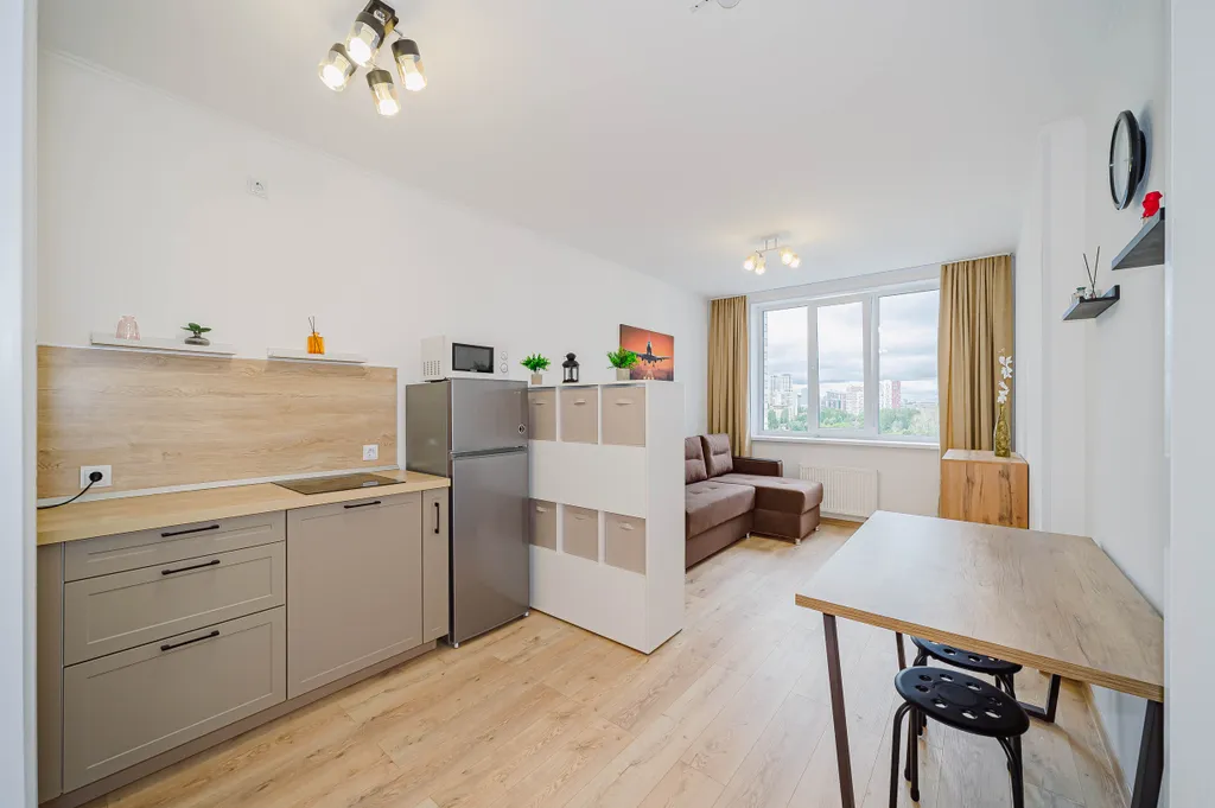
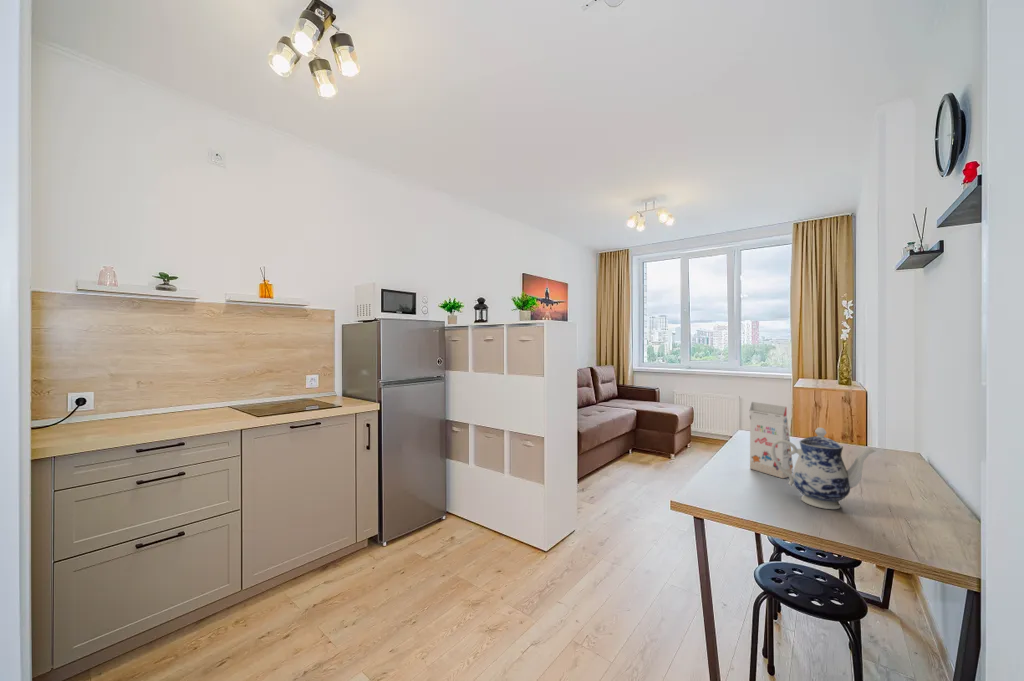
+ teapot (820, 465)
+ gift box (770, 438)
